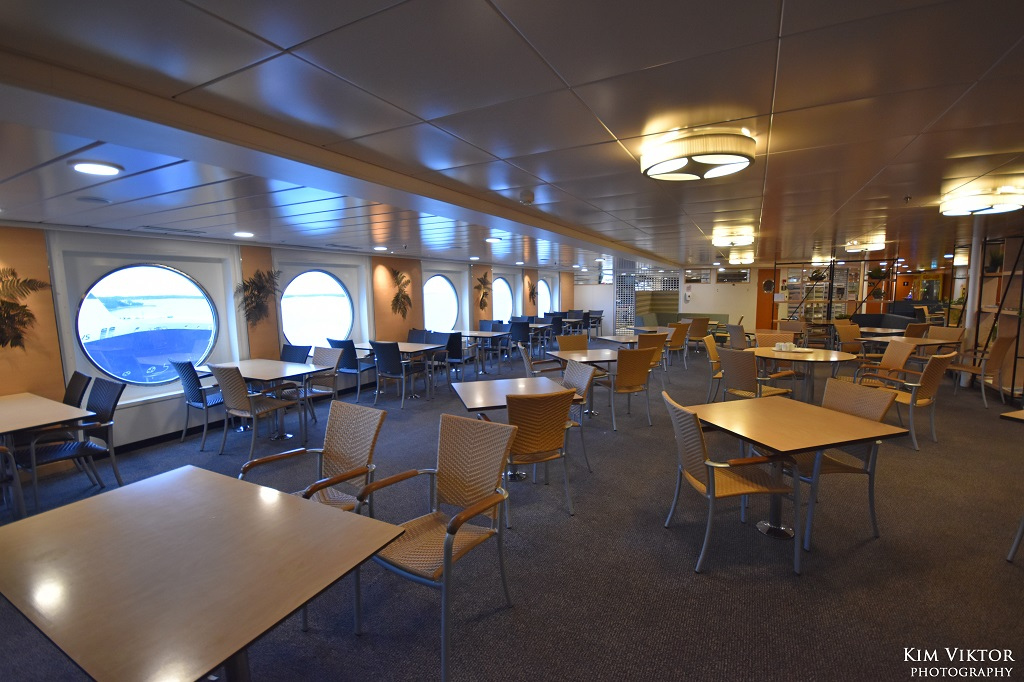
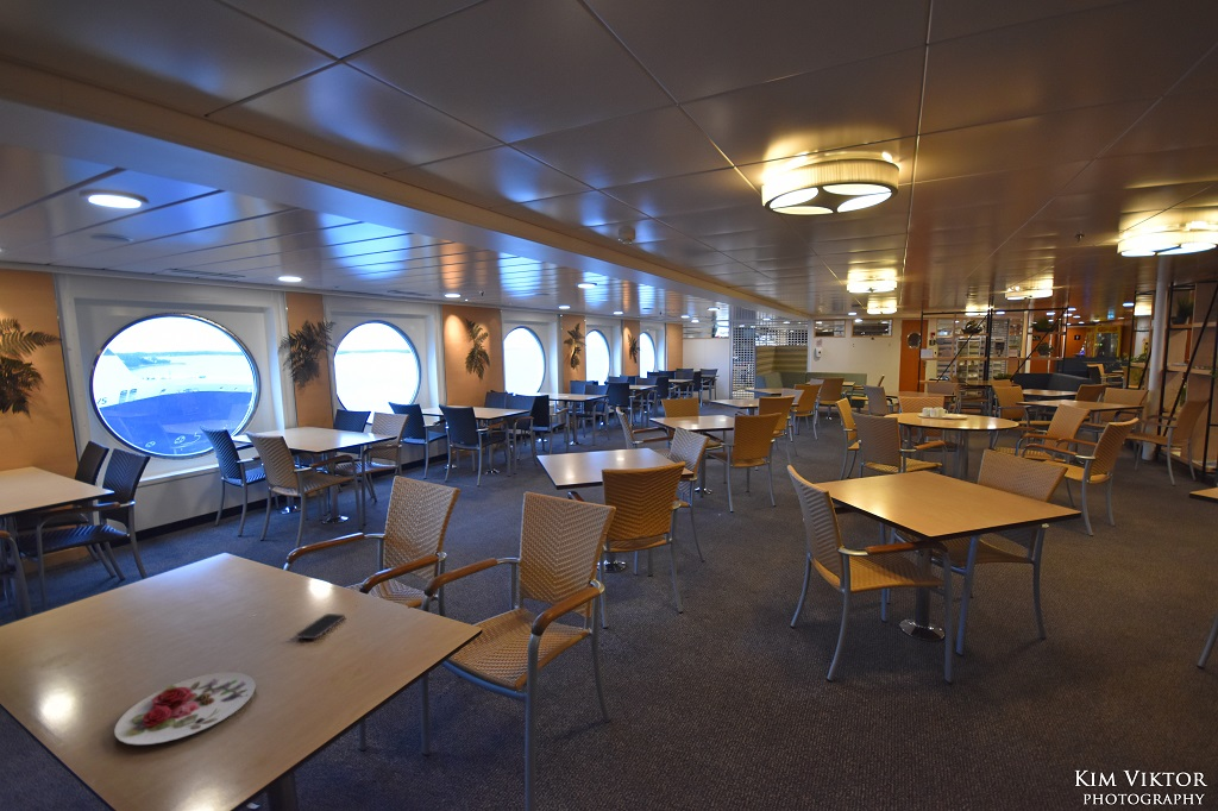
+ plate (189, 704)
+ smartphone (321, 625)
